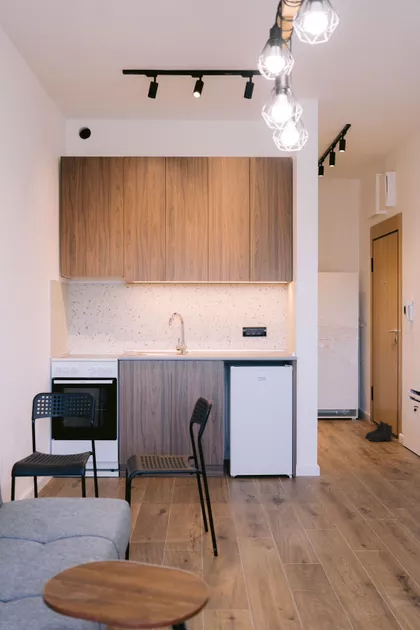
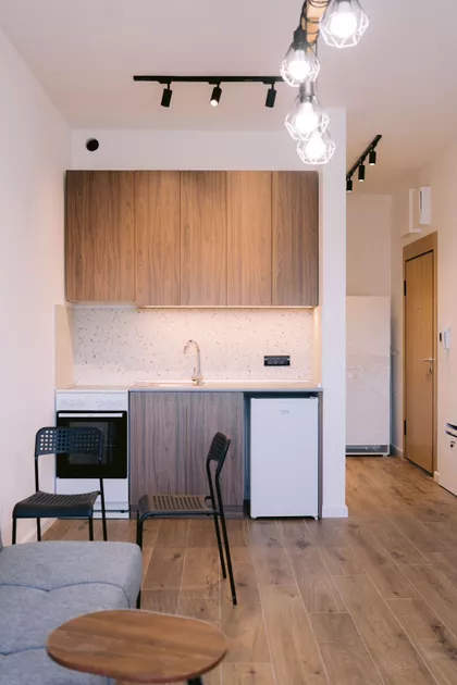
- boots (378, 430)
